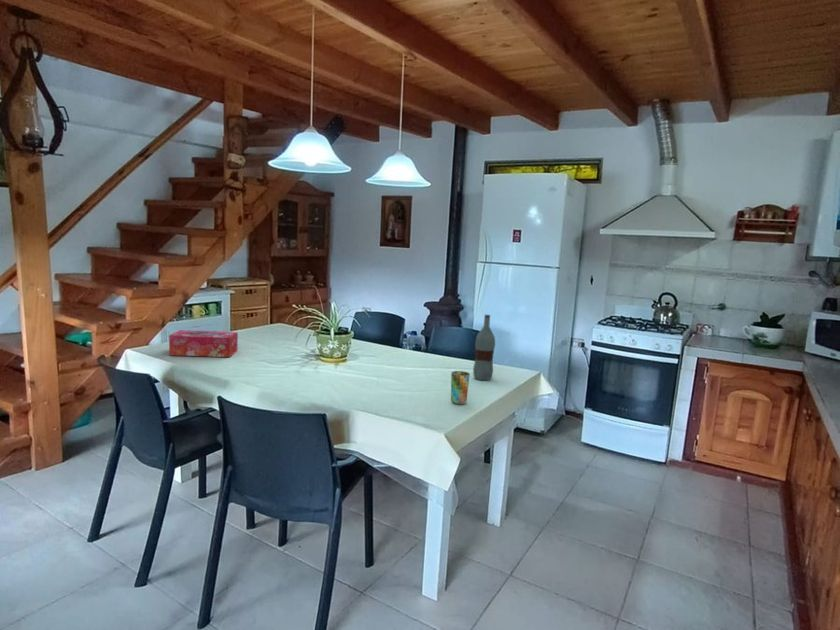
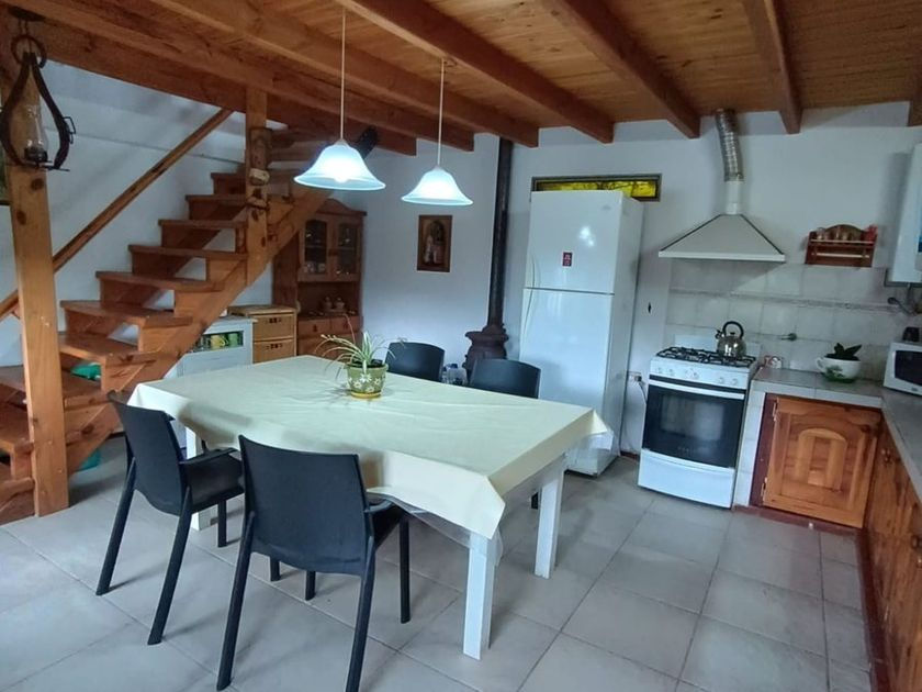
- tissue box (204, 343)
- bottle (484, 346)
- cup (459, 388)
